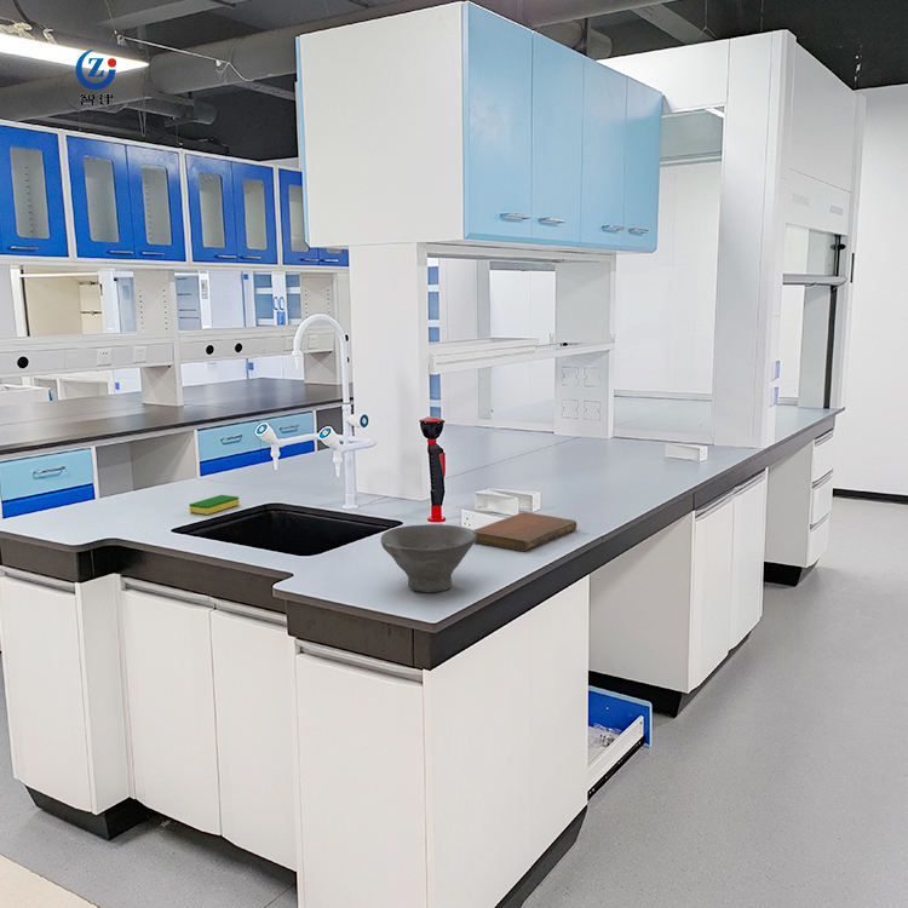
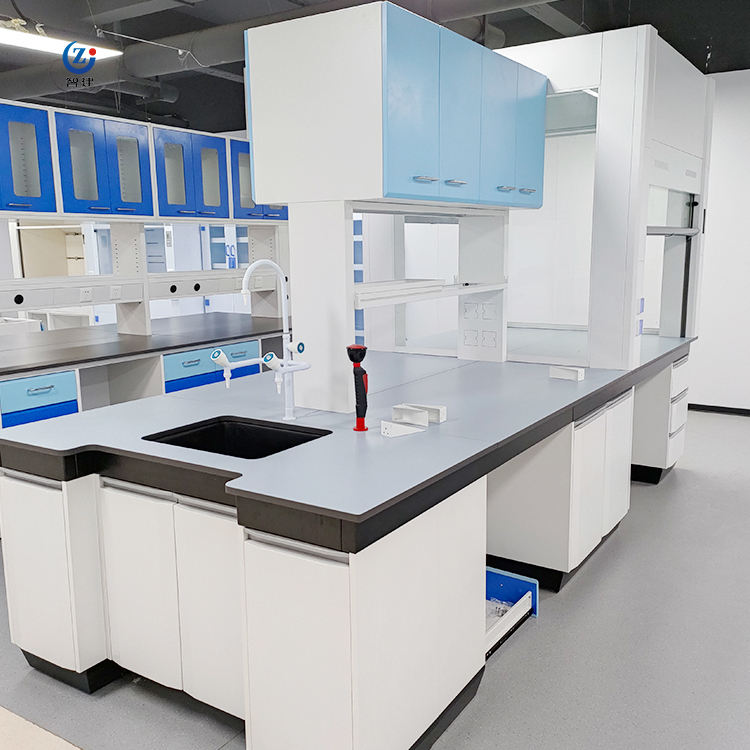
- dish sponge (214, 504)
- notebook (524, 530)
- bowl (429, 561)
